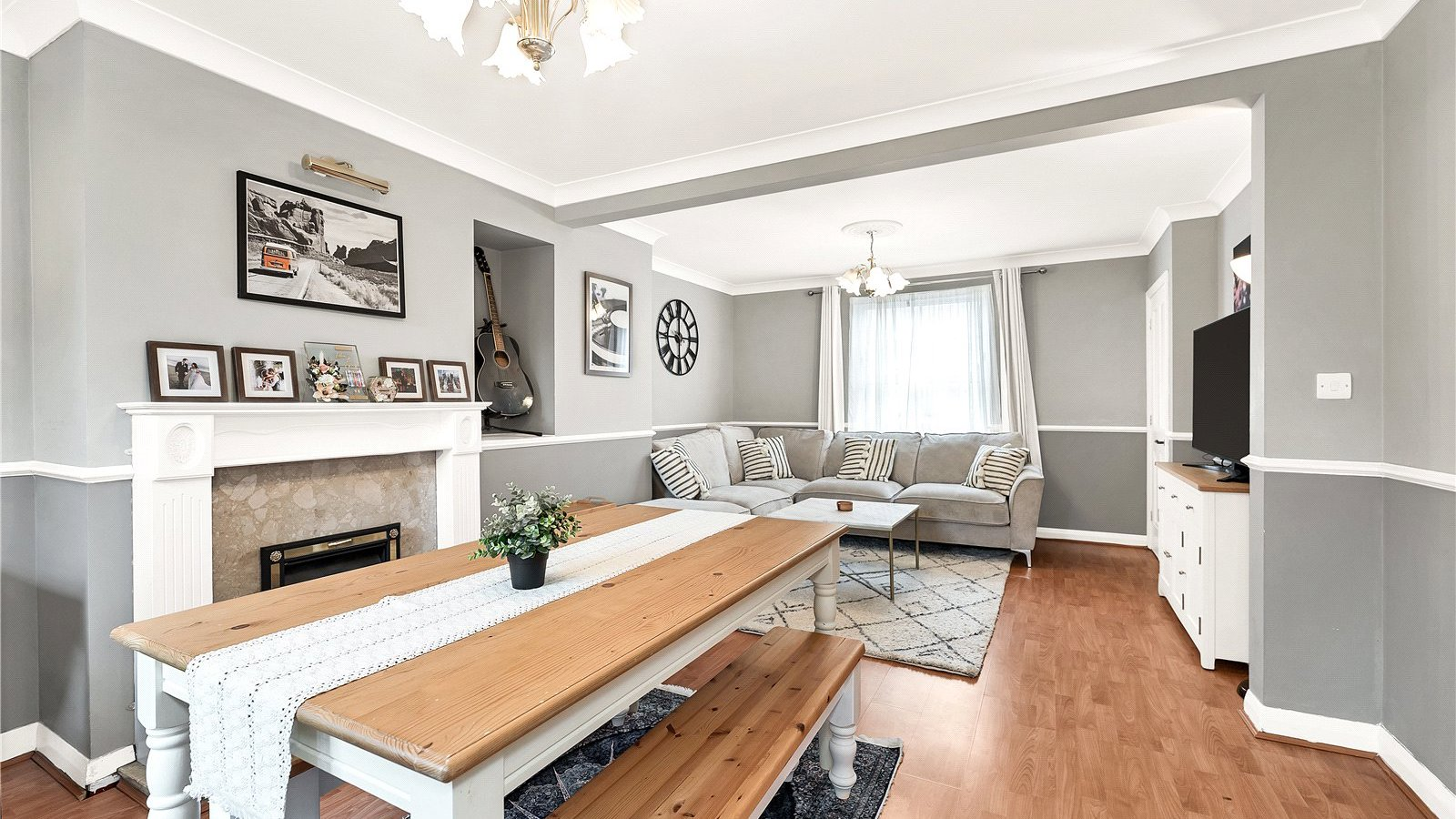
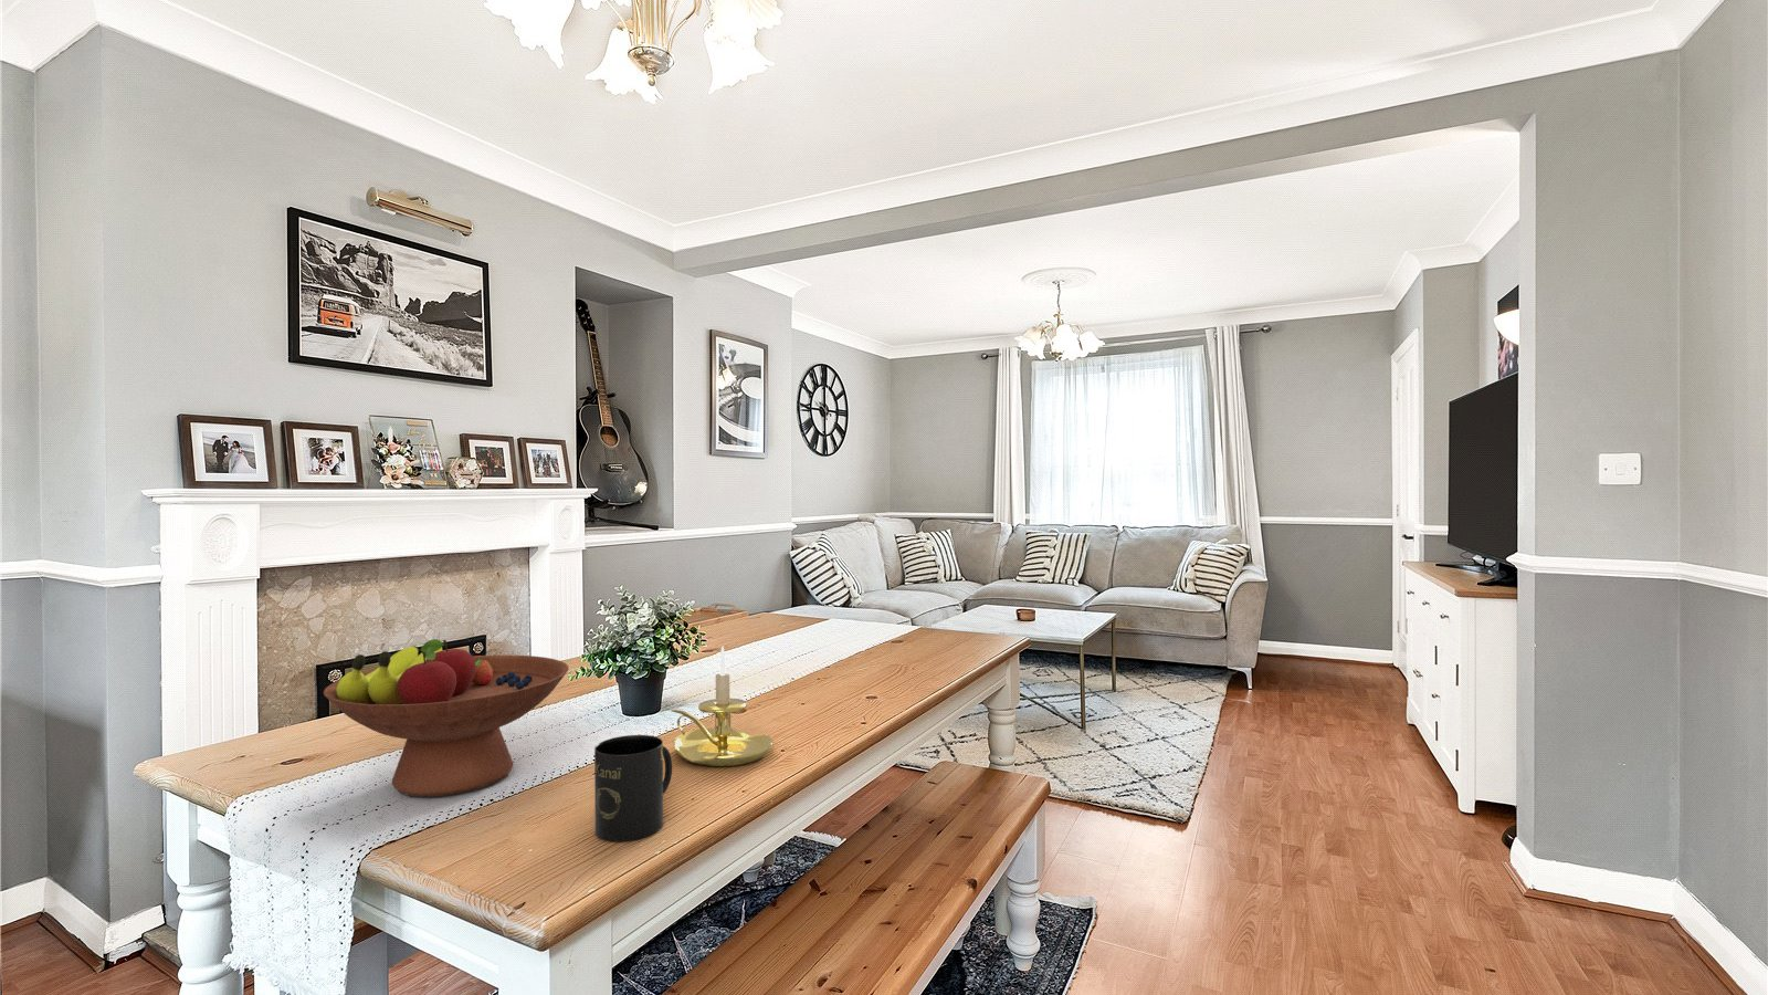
+ fruit bowl (454, 707)
+ mug (639, 780)
+ candle holder (716, 697)
